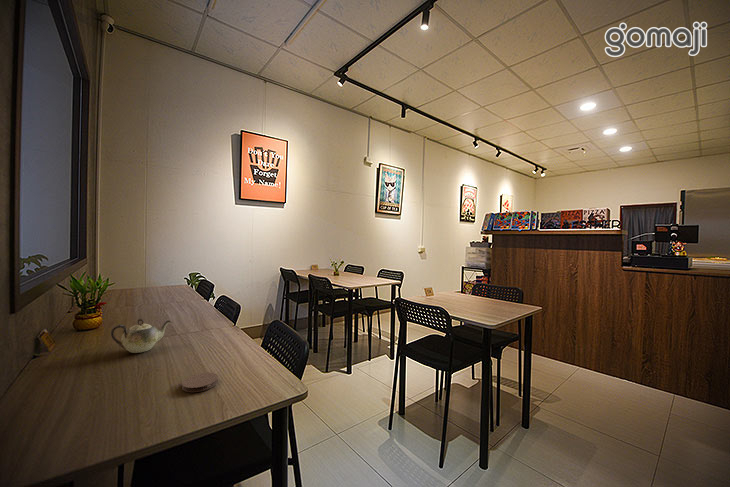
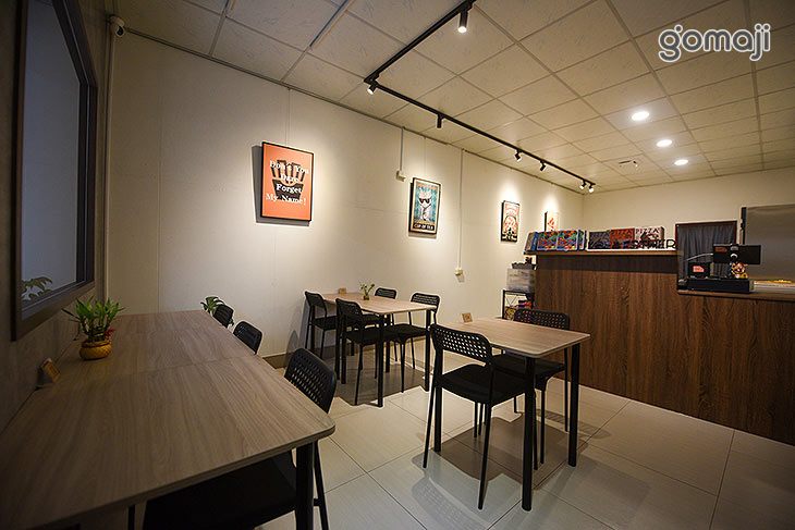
- teapot (143, 333)
- coaster (200, 381)
